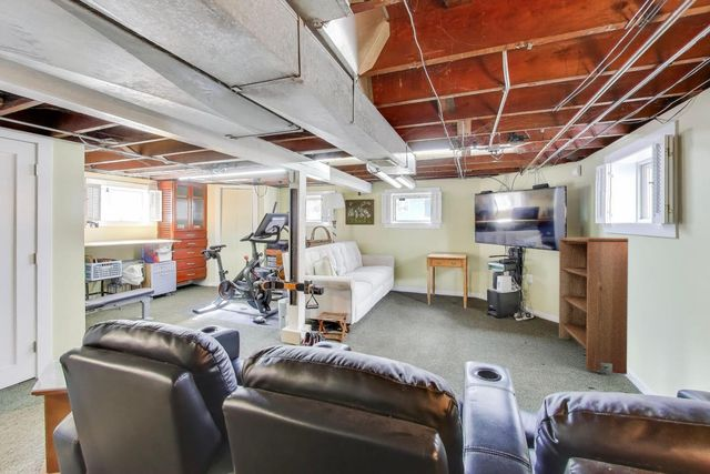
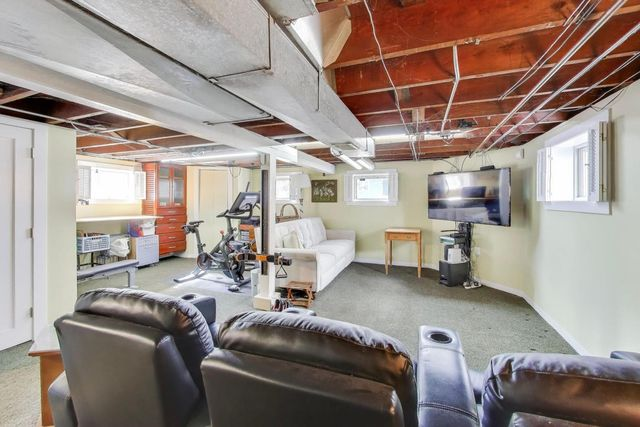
- bookshelf (588, 295)
